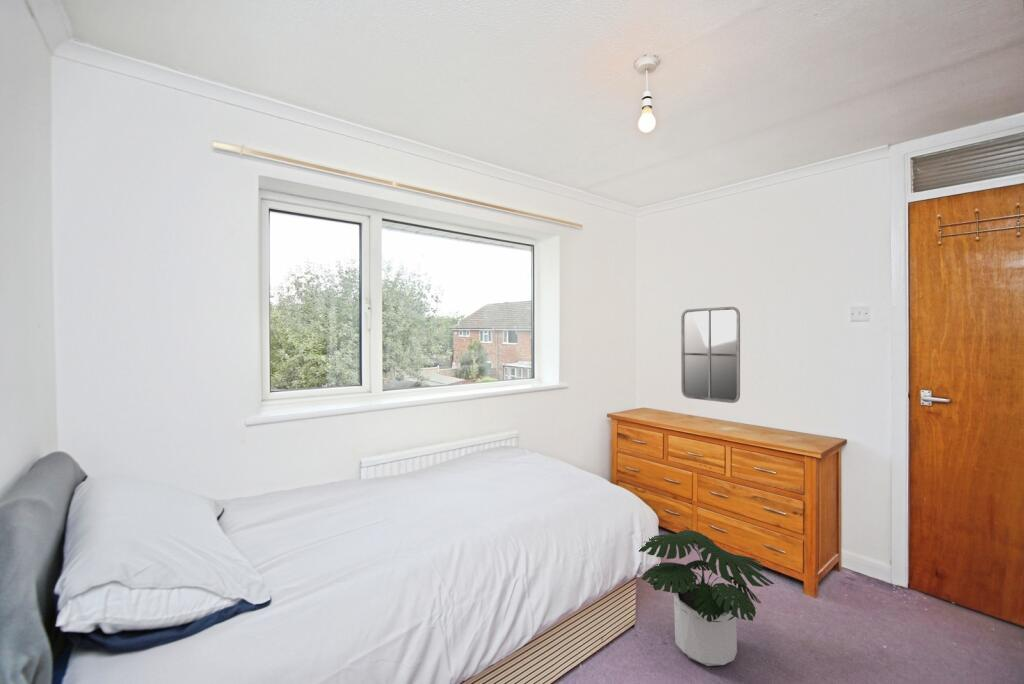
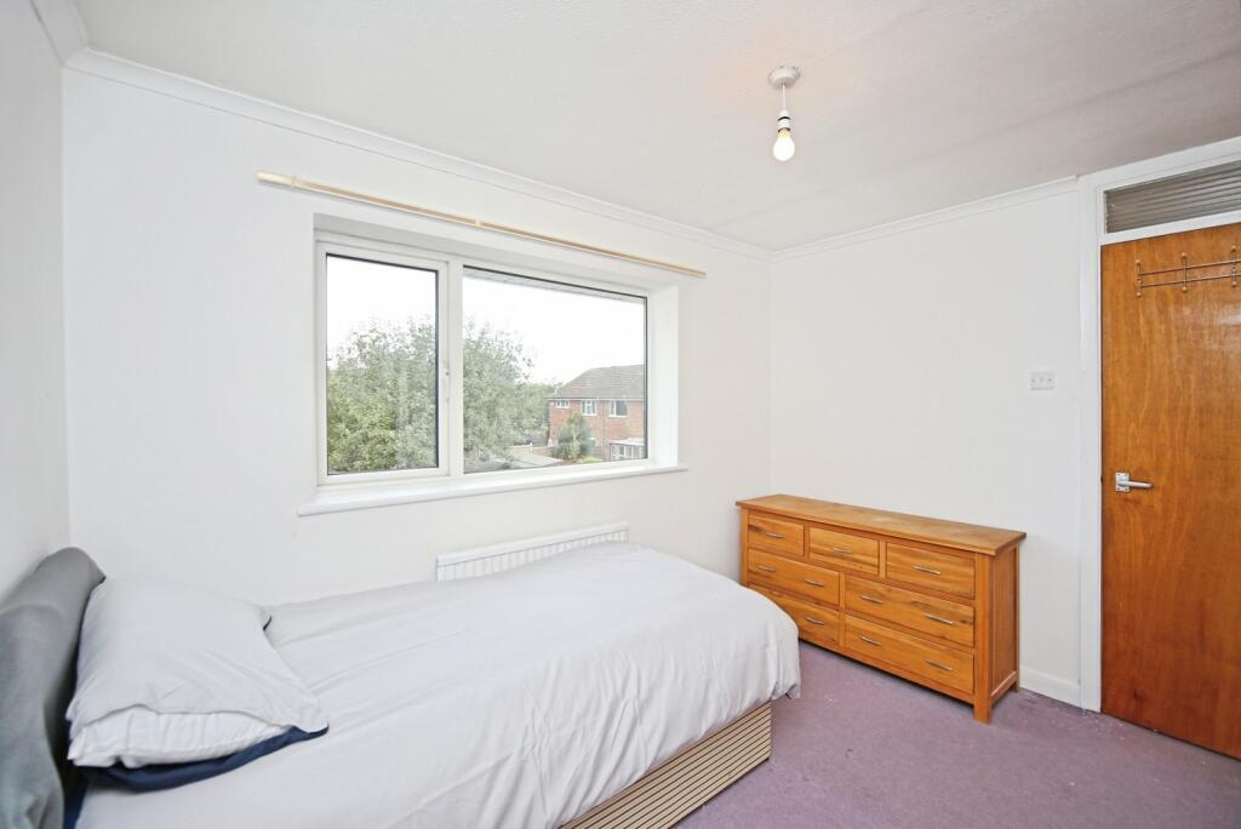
- potted plant (708, 595)
- home mirror (709, 354)
